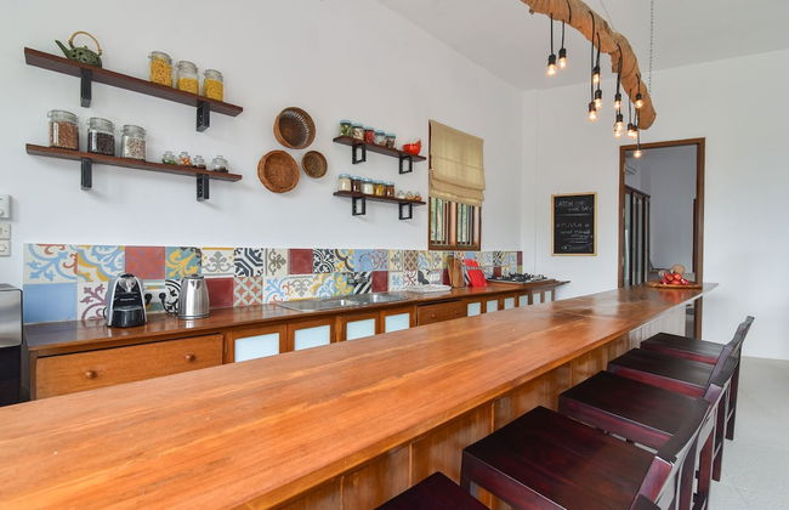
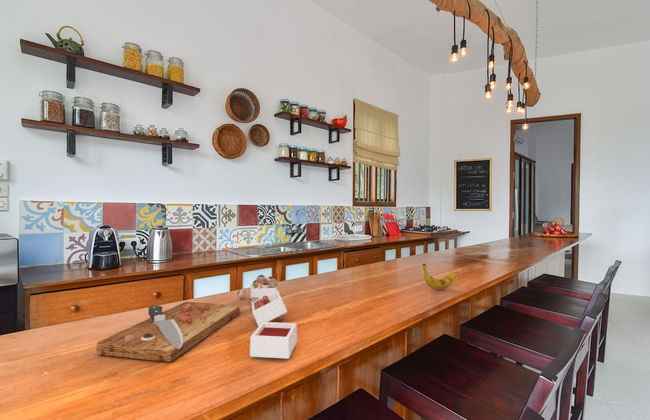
+ banana (442, 278)
+ cutting board (207, 309)
